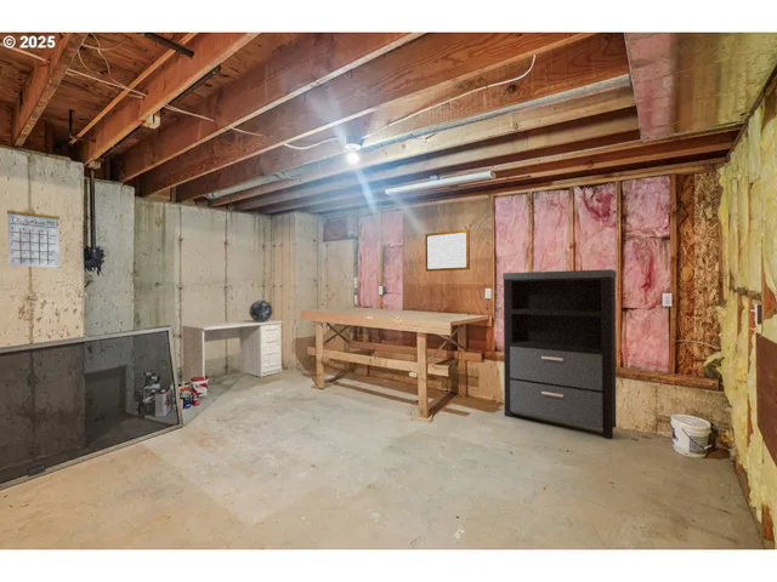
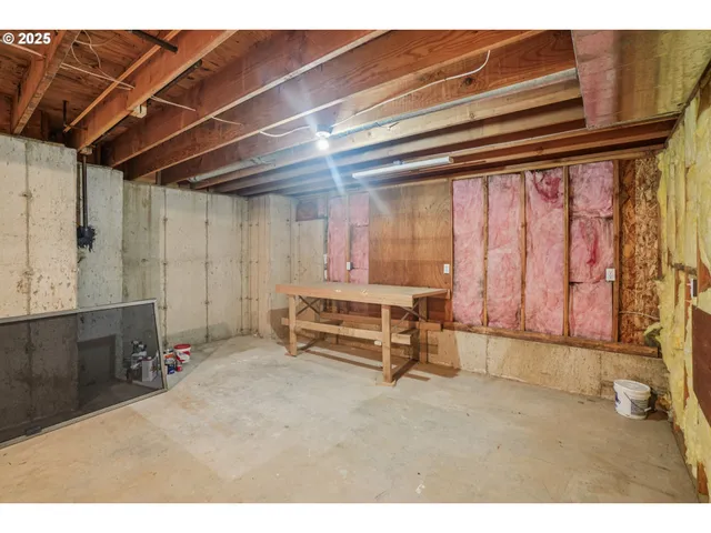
- desk (239, 350)
- calendar (34, 233)
- shelving unit (556, 347)
- writing board (447, 251)
- decorative globe (261, 310)
